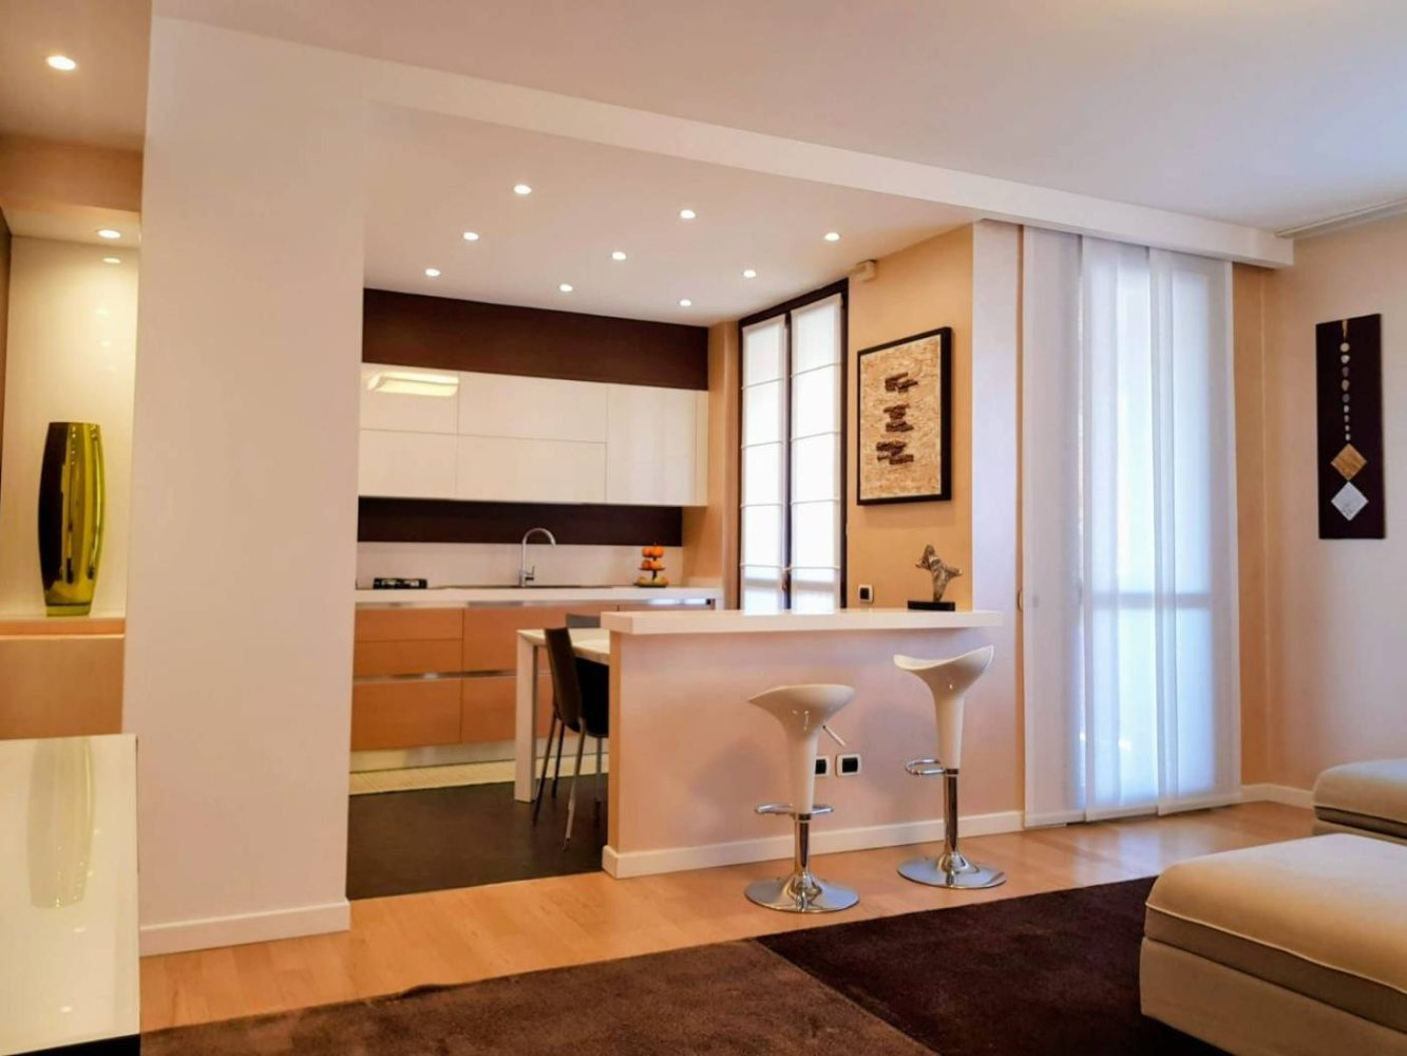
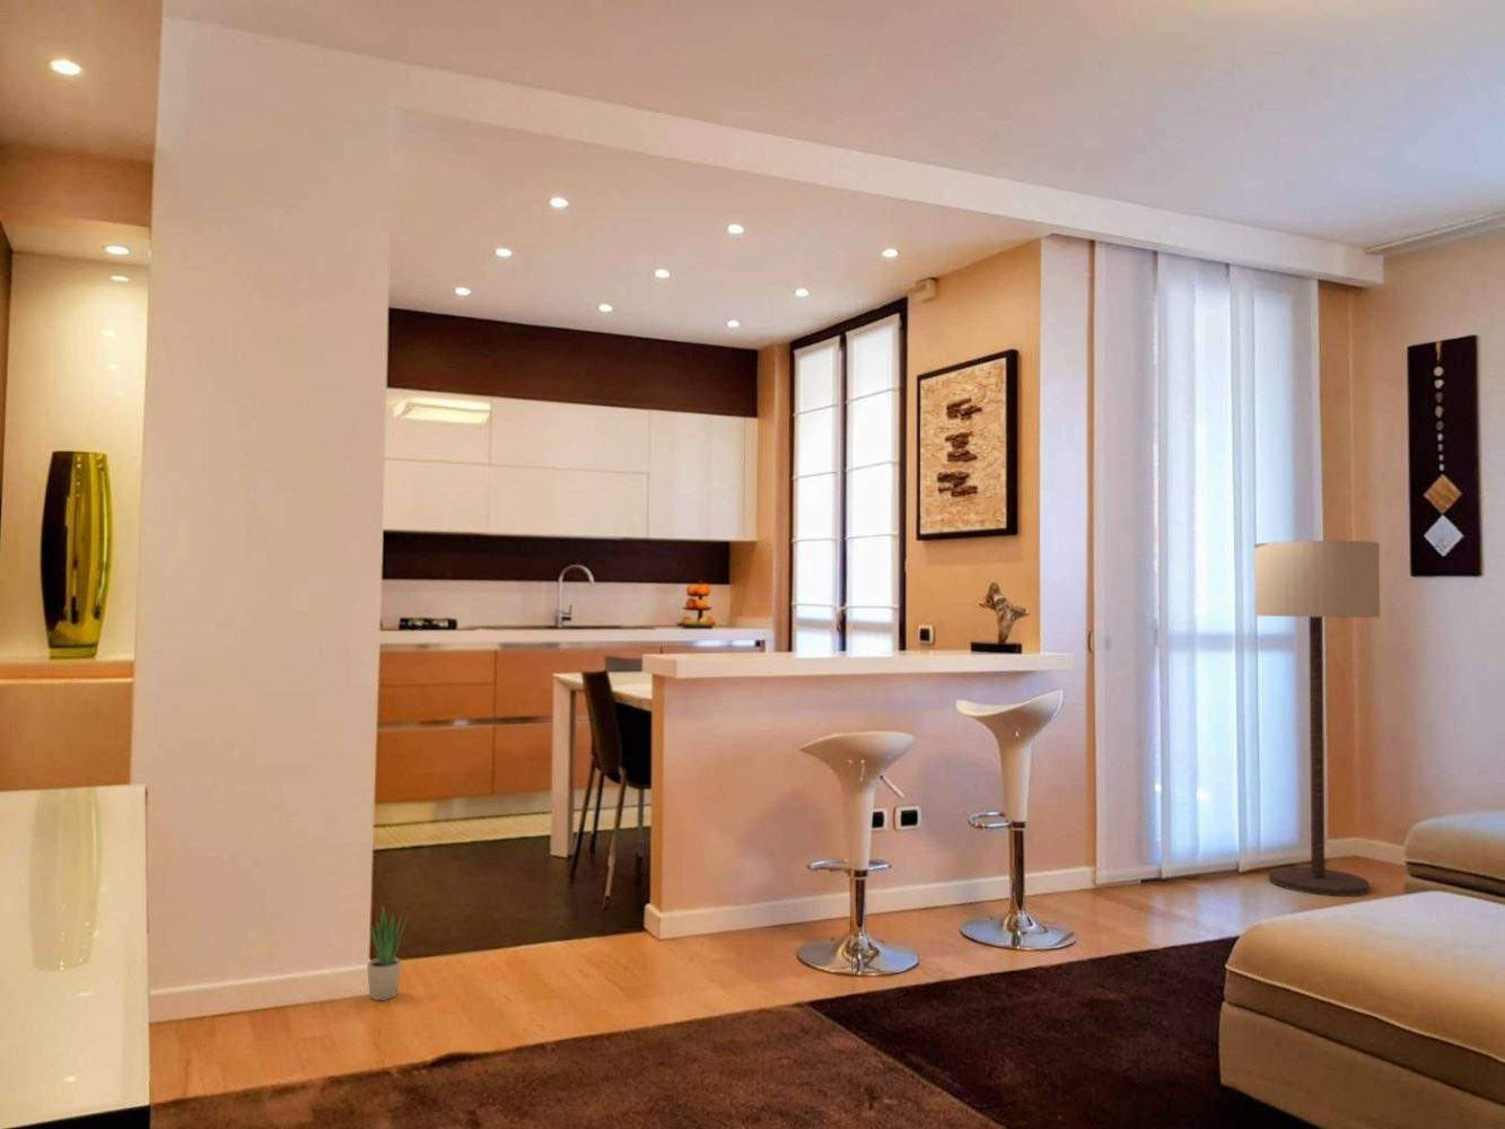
+ potted plant (388, 948)
+ floor lamp (1316, 713)
